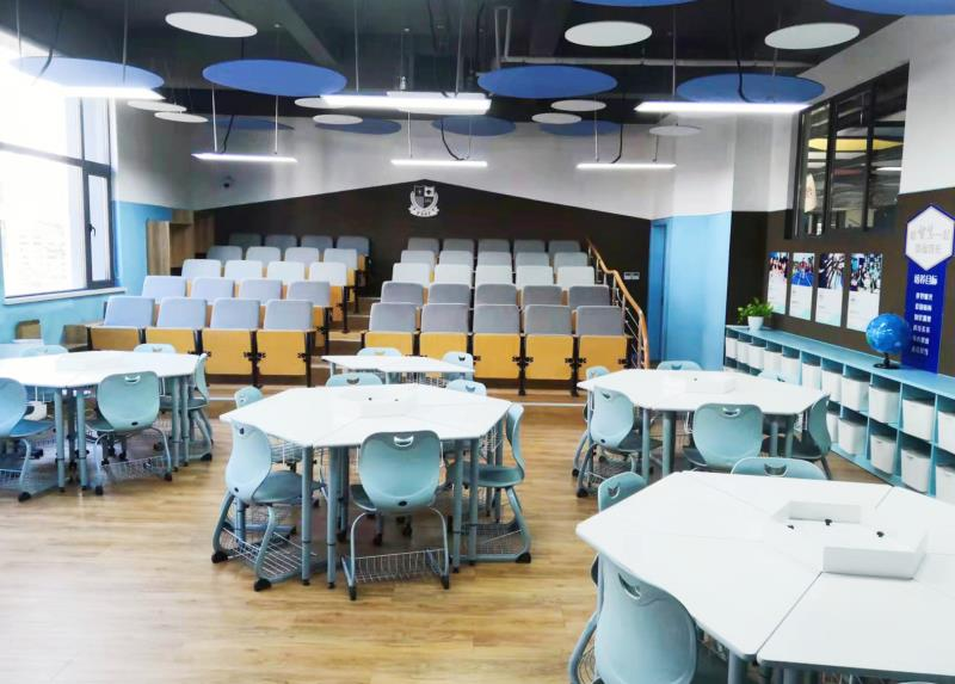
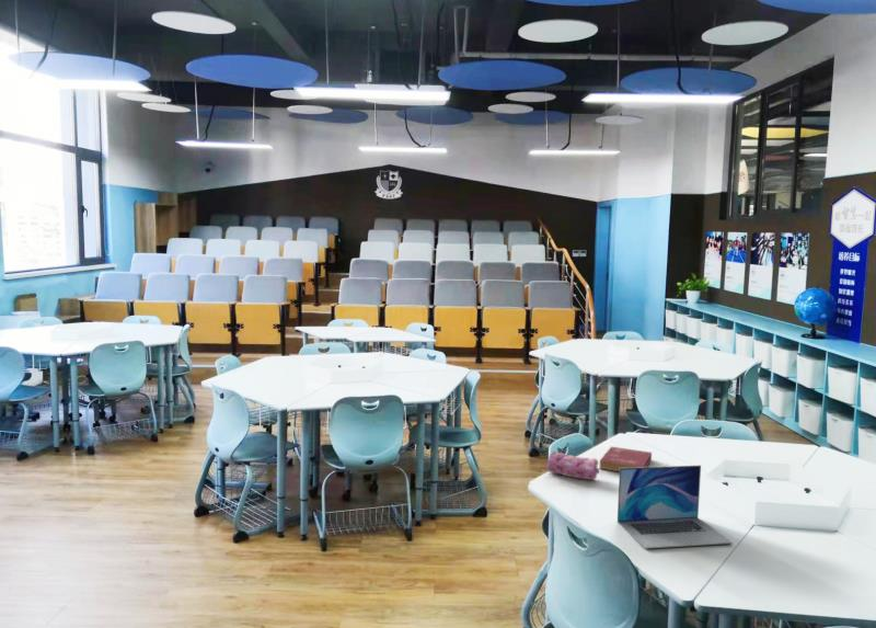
+ pencil case (572, 465)
+ laptop (673, 504)
+ book (625, 459)
